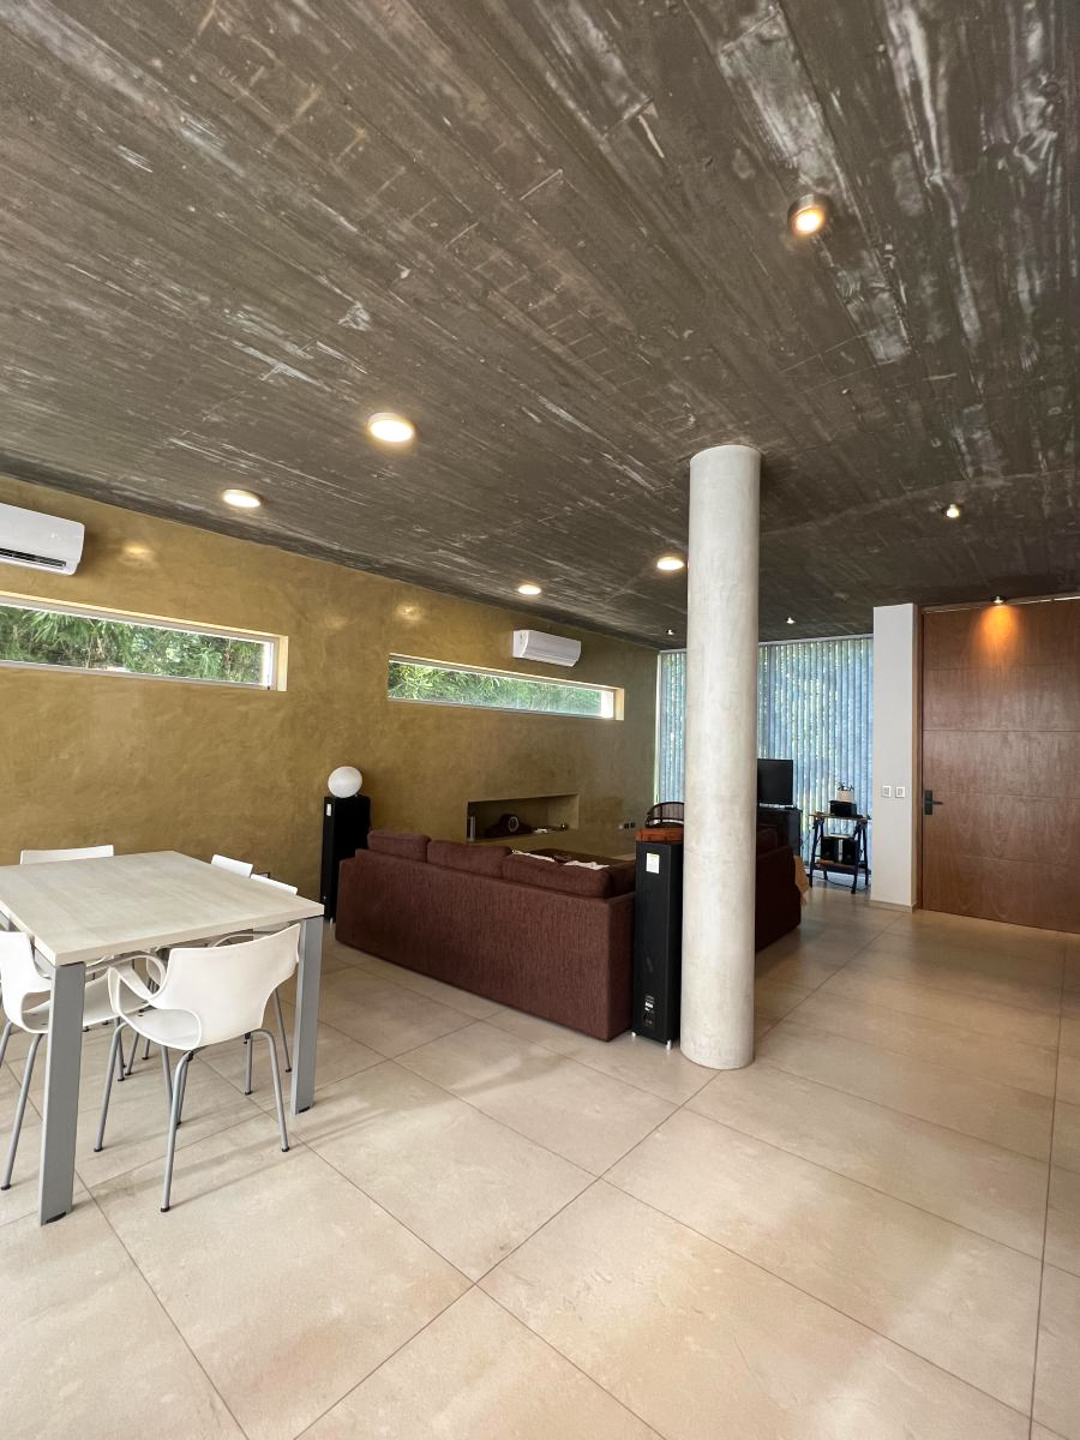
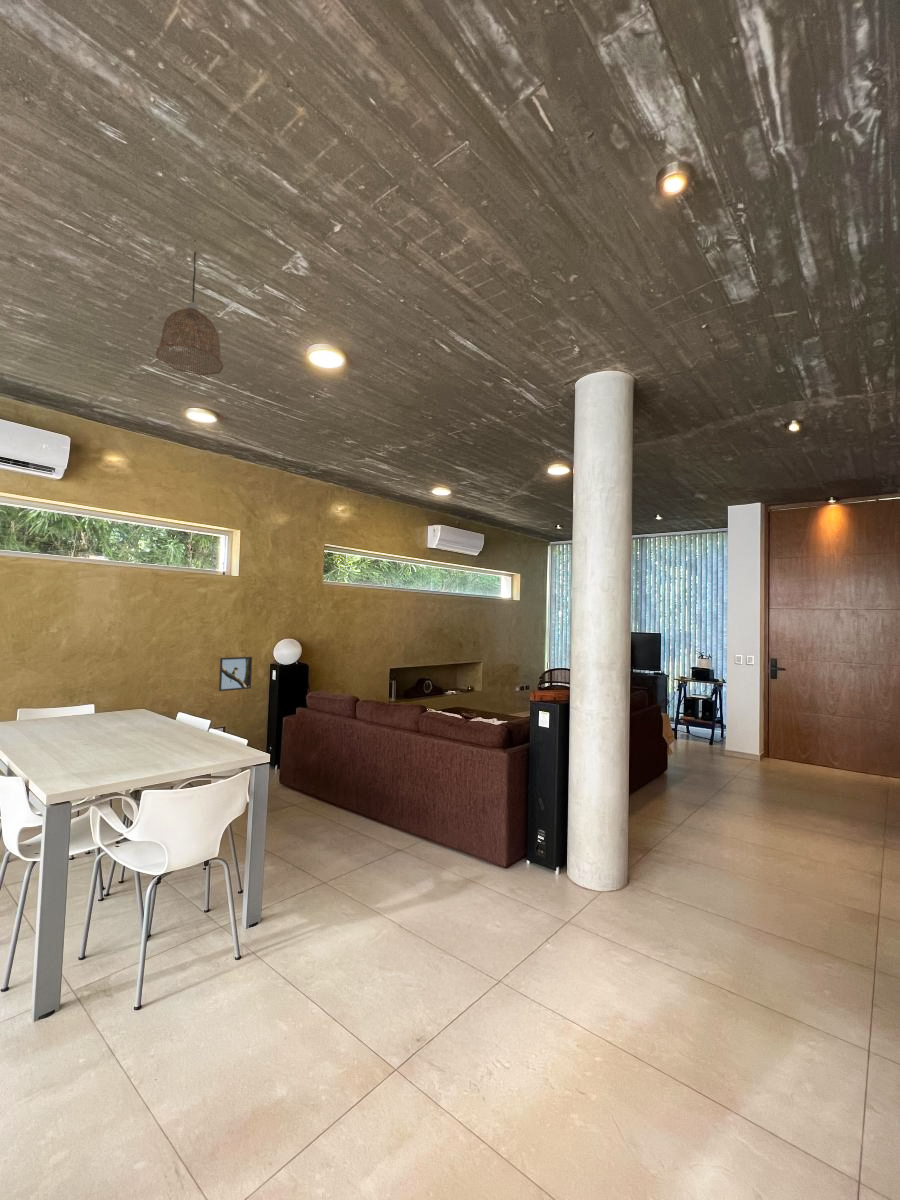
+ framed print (235, 673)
+ pendant lamp (192, 306)
